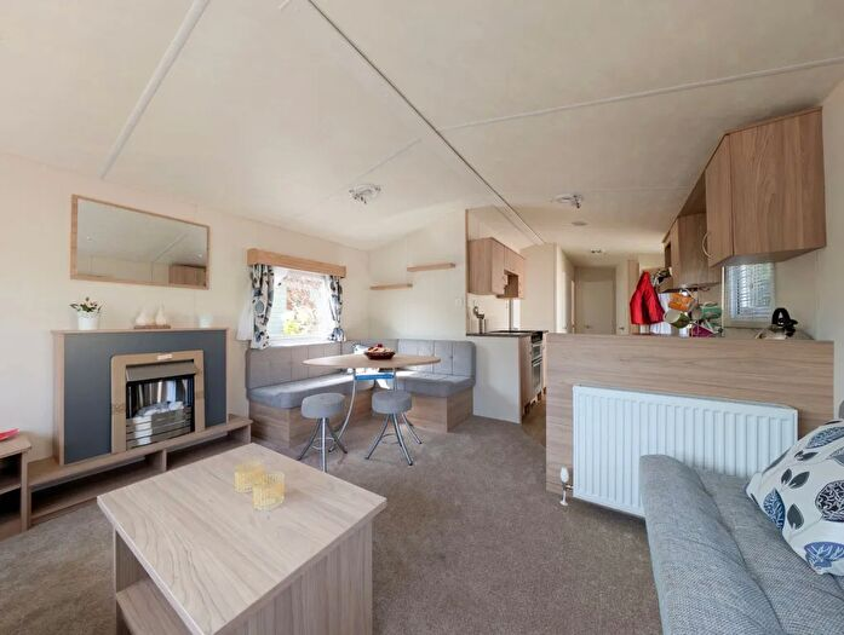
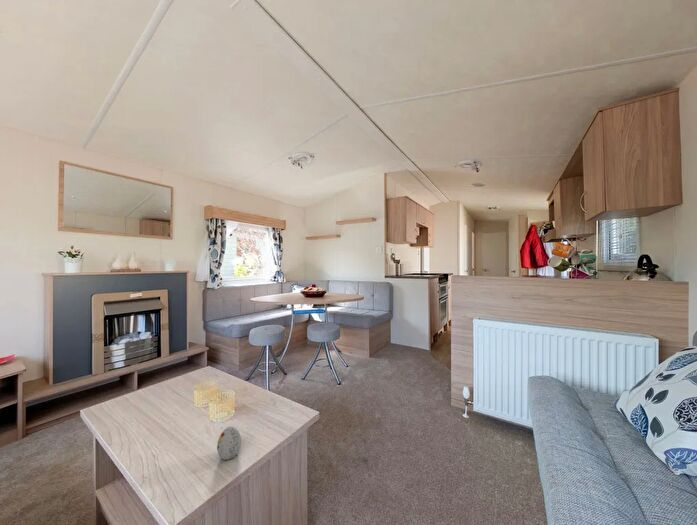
+ decorative egg (229, 441)
